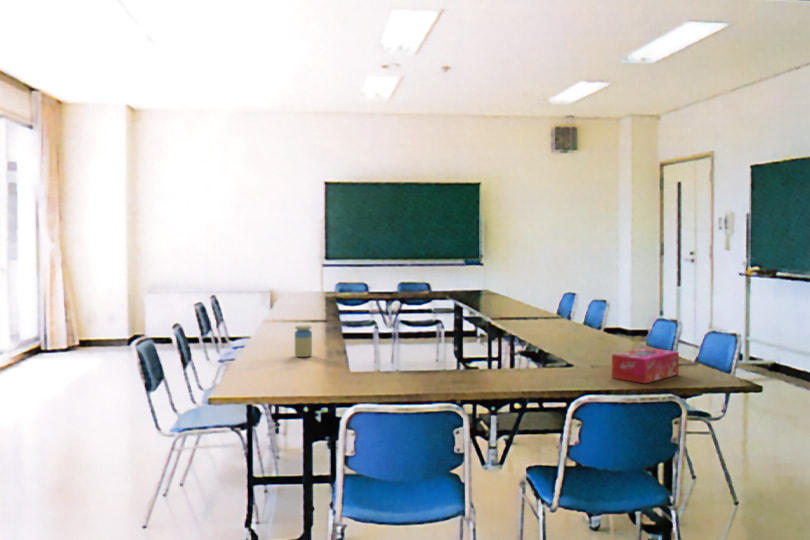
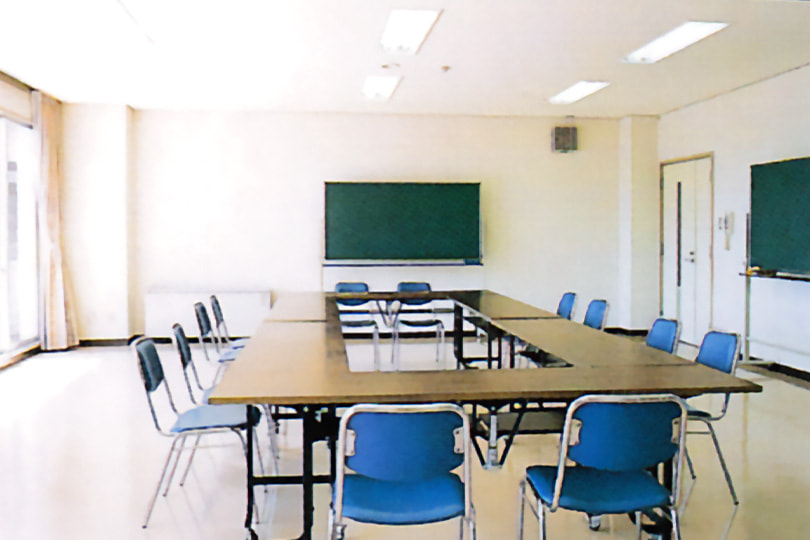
- jar (303, 341)
- tissue box (645, 364)
